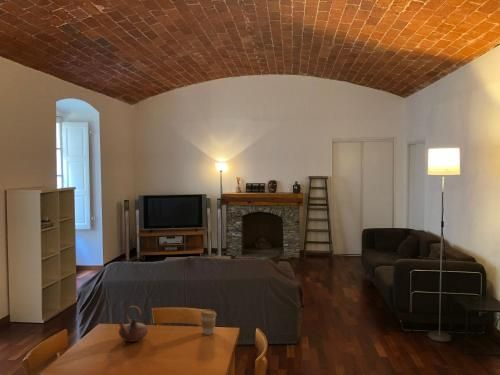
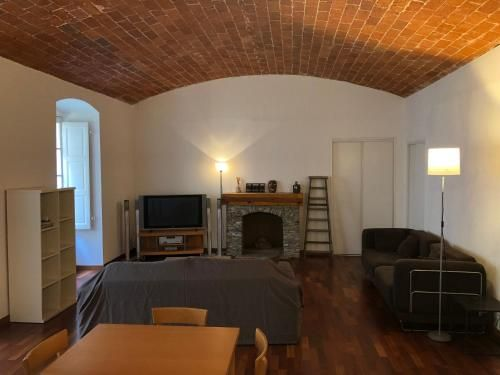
- teapot (131, 324)
- coffee cup (208, 321)
